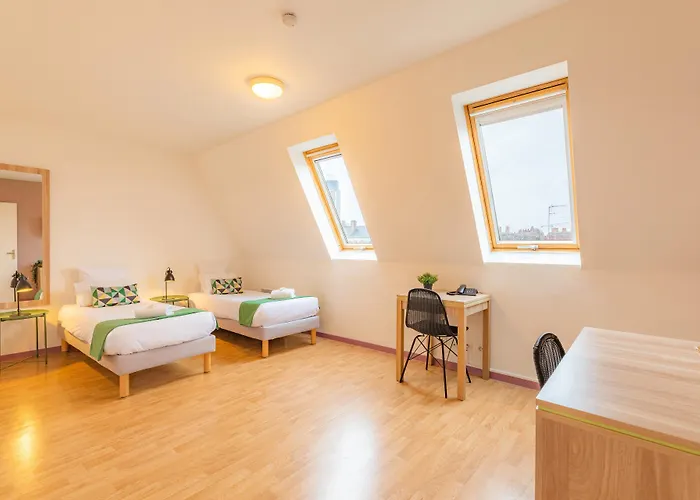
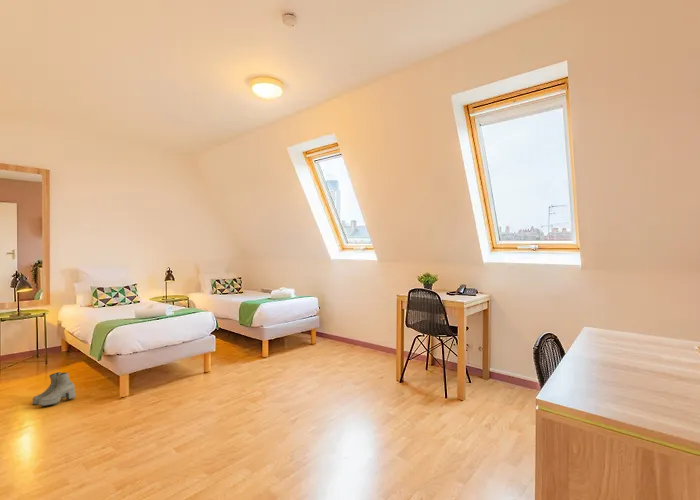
+ boots (53, 387)
